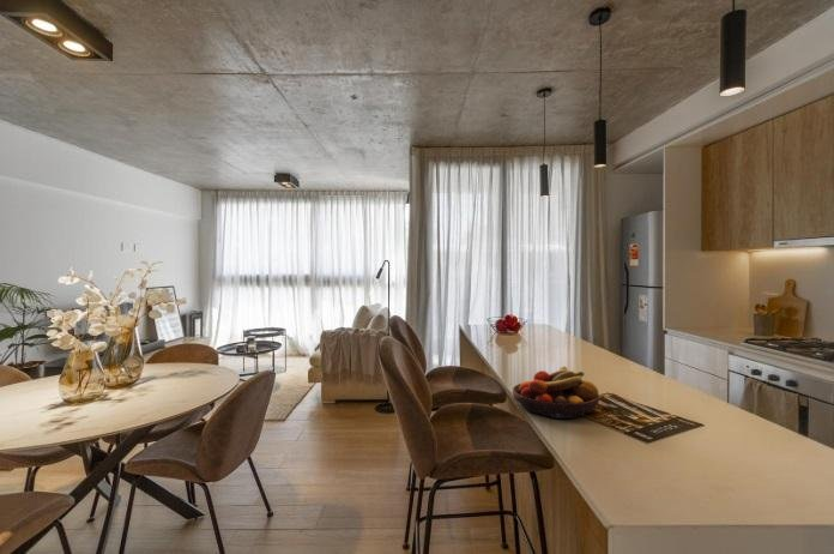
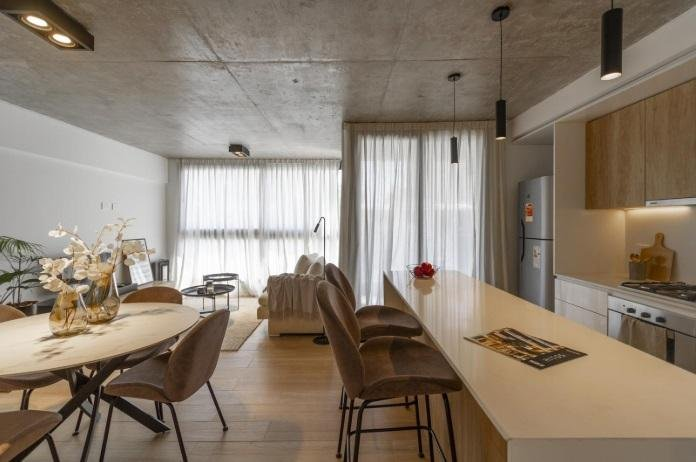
- fruit bowl (554, 387)
